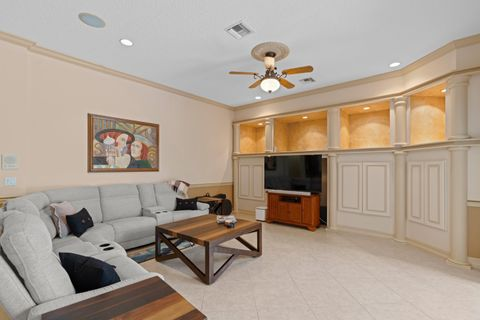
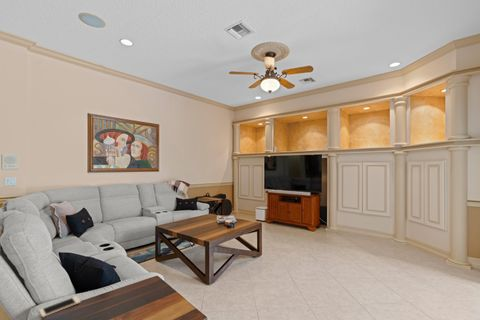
+ cell phone (60, 305)
